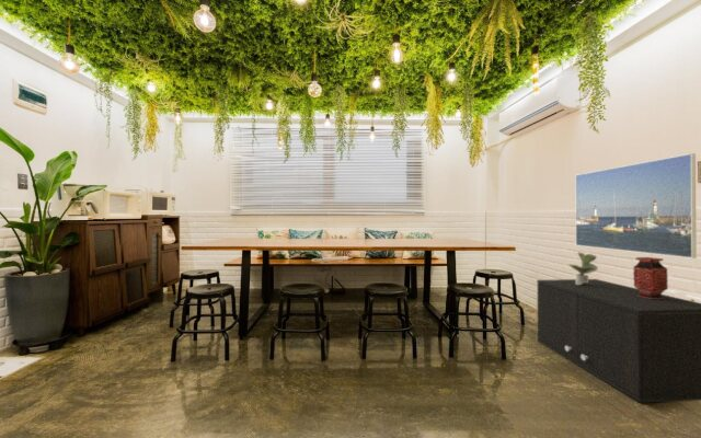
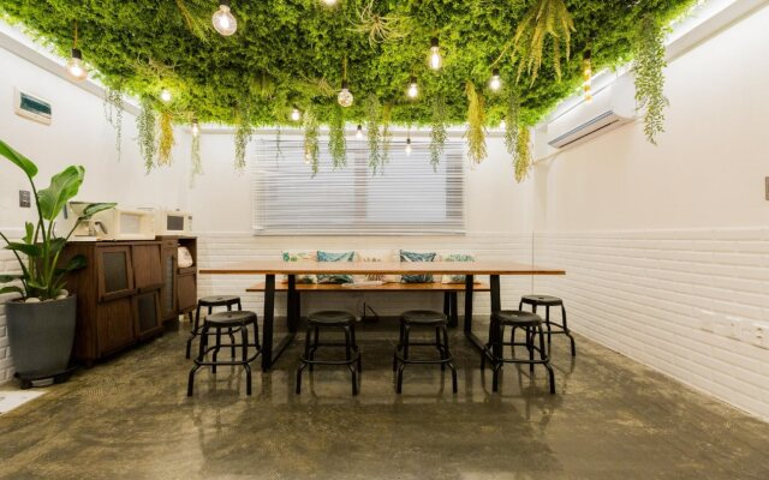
- potted plant (585, 268)
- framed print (623, 208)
- vase (650, 277)
- storage cabinet (611, 327)
